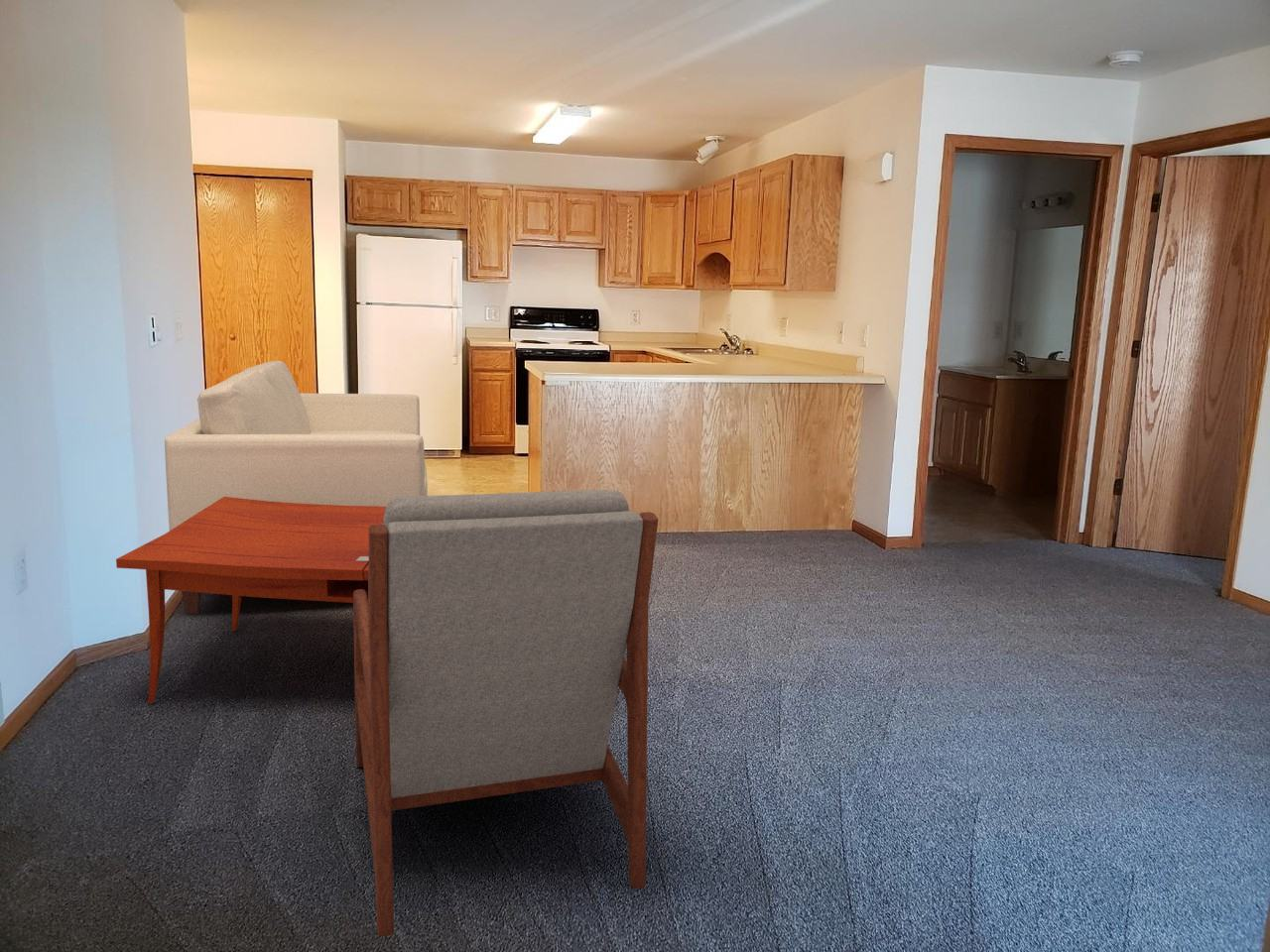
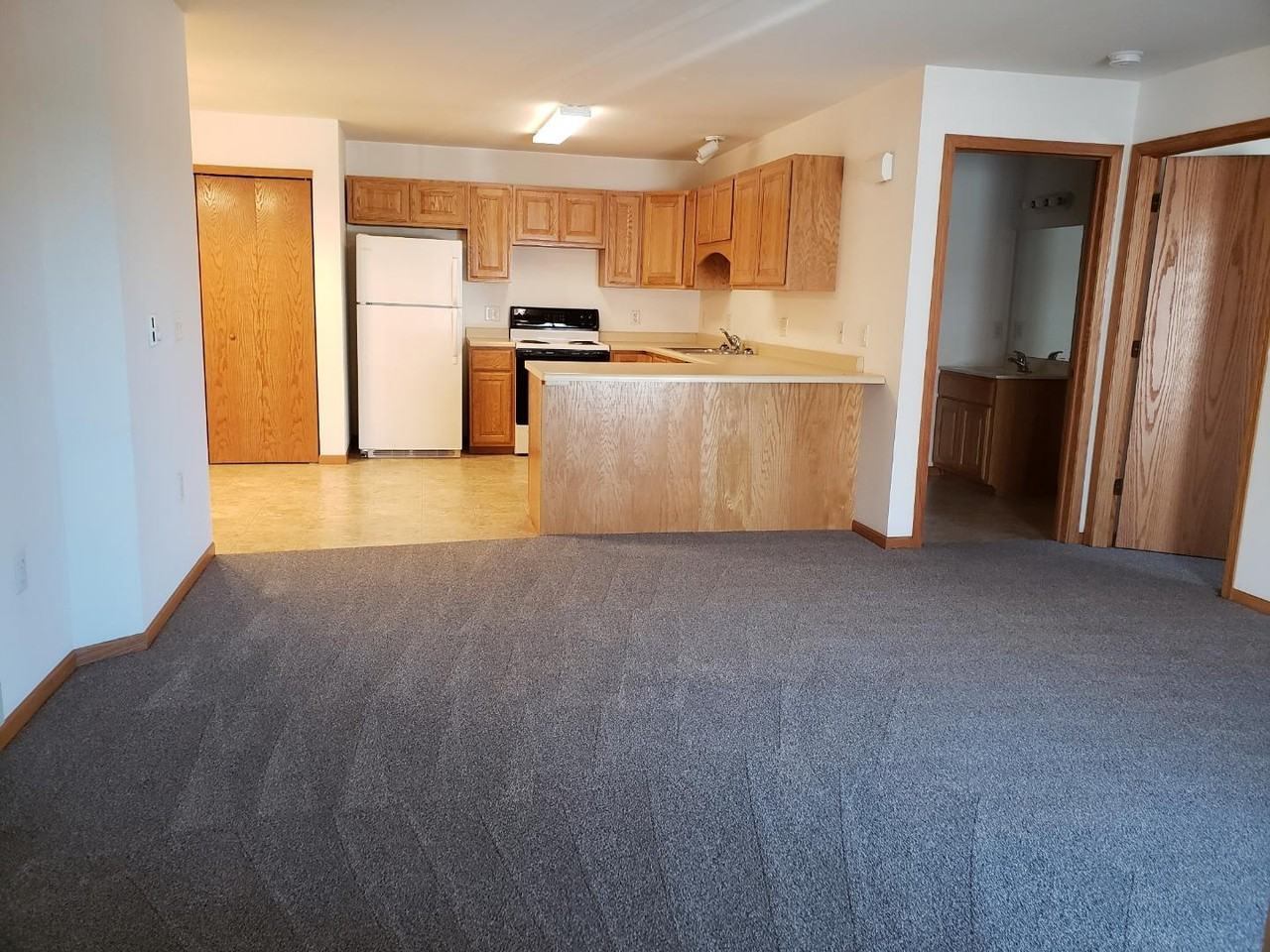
- armchair (484, 647)
- sofa (319, 465)
- coffee table (367, 595)
